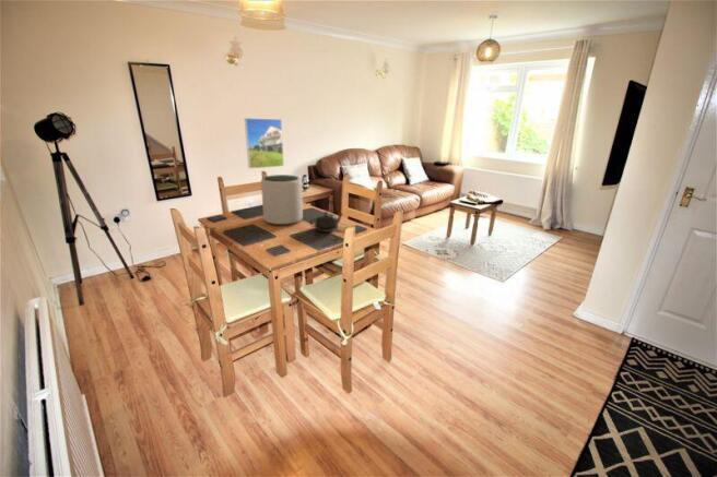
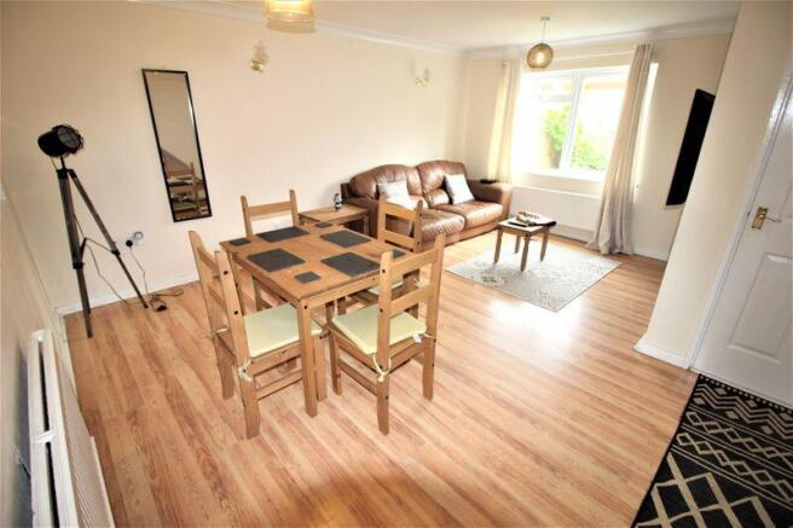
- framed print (265, 143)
- plant pot (282, 199)
- teapot (327, 220)
